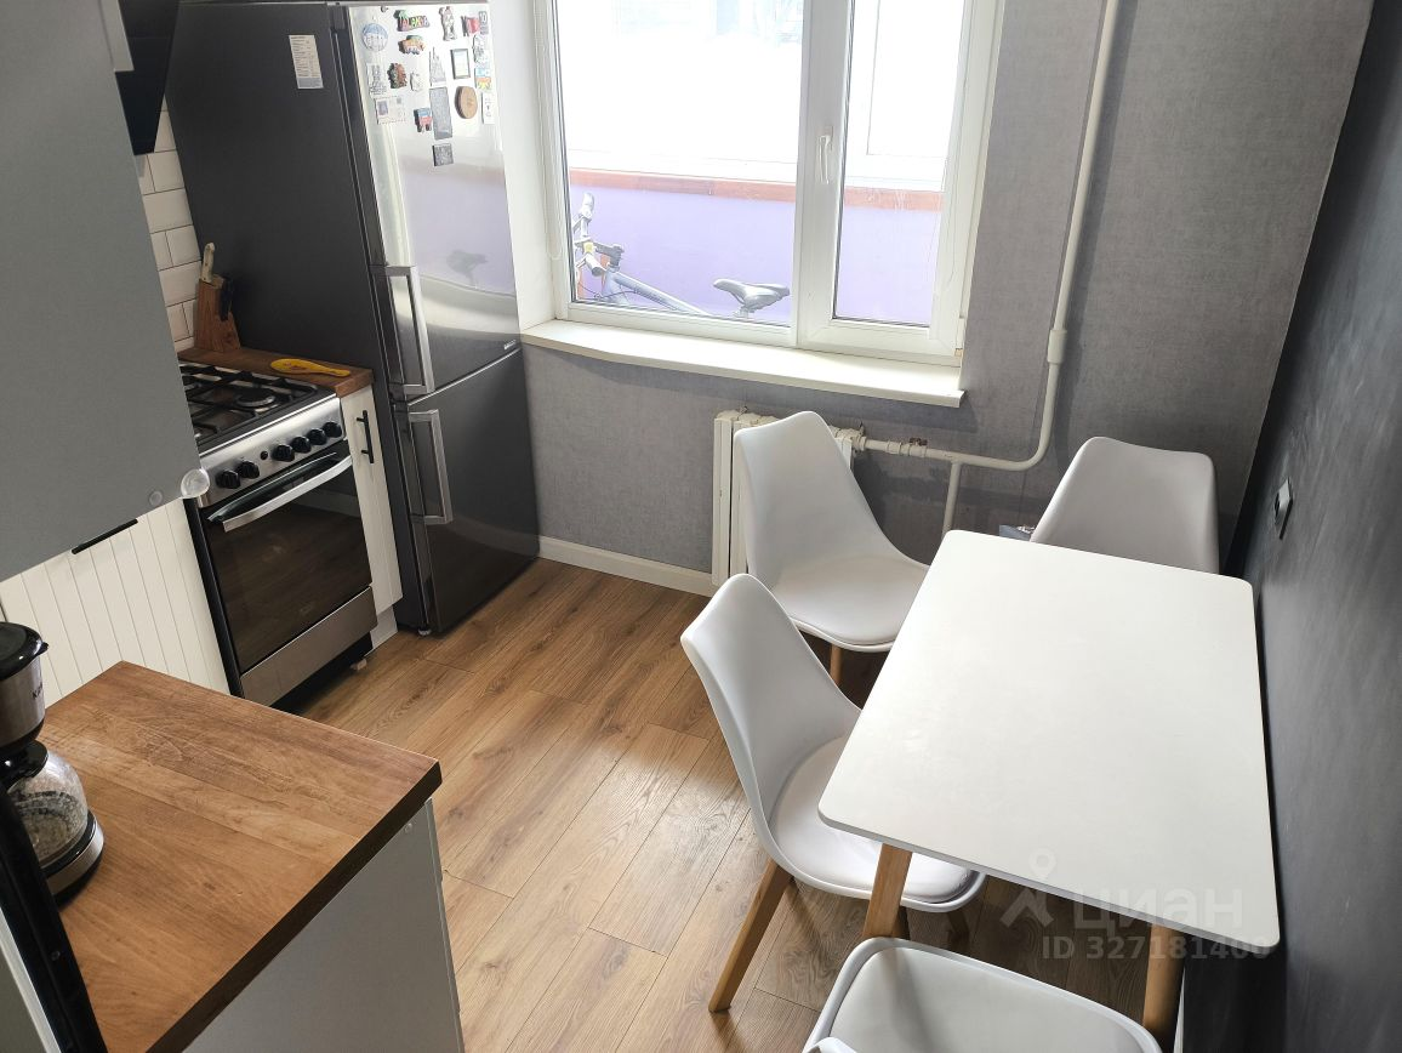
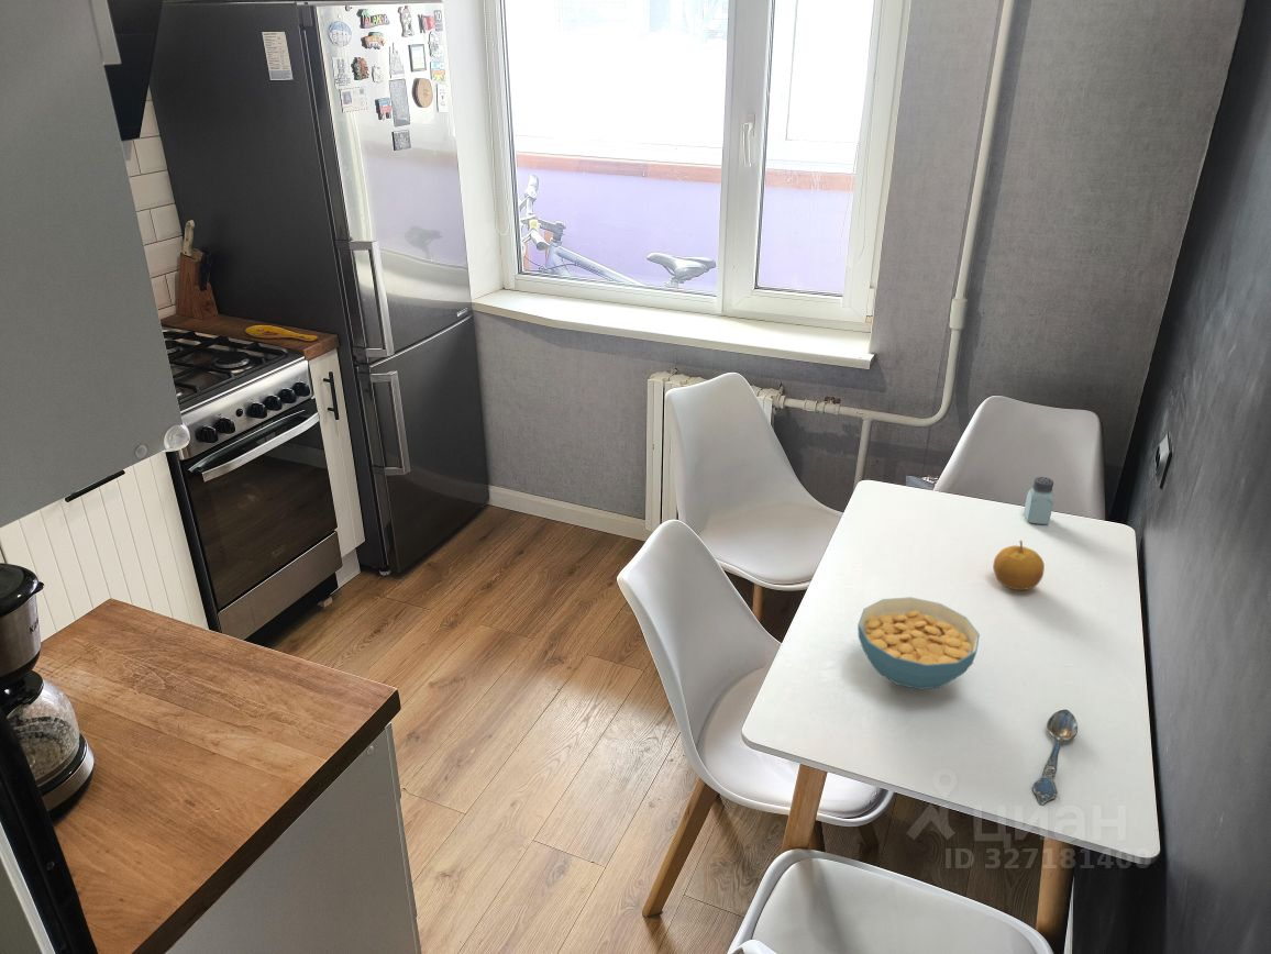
+ cereal bowl (914, 653)
+ saltshaker (1039, 499)
+ fruit (1018, 563)
+ spoon (1054, 754)
